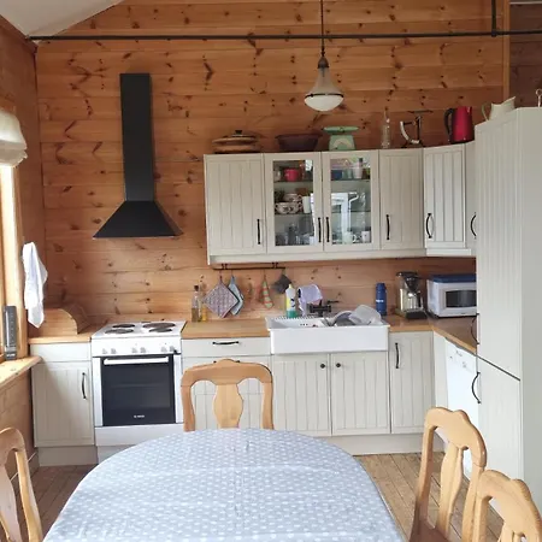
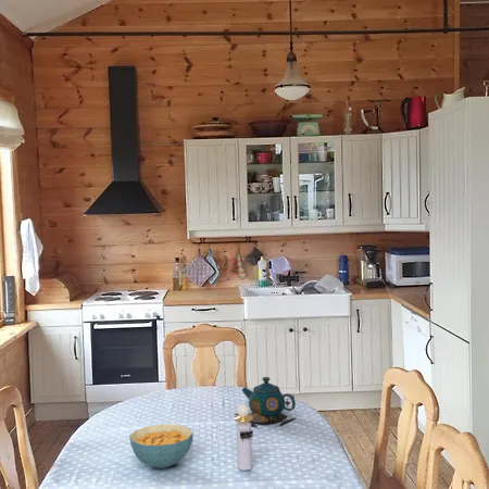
+ teapot (265, 398)
+ perfume bottle (243, 437)
+ cereal bowl (161, 449)
